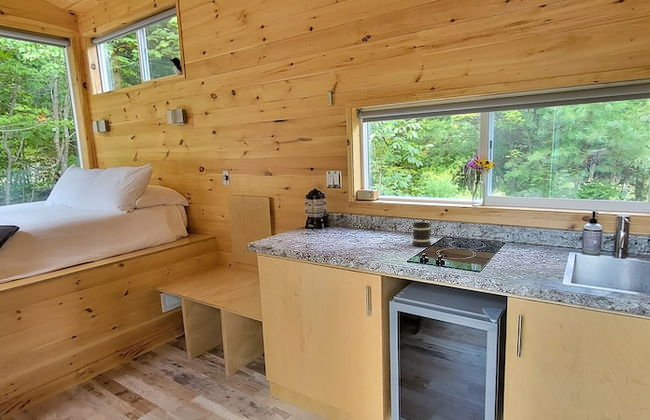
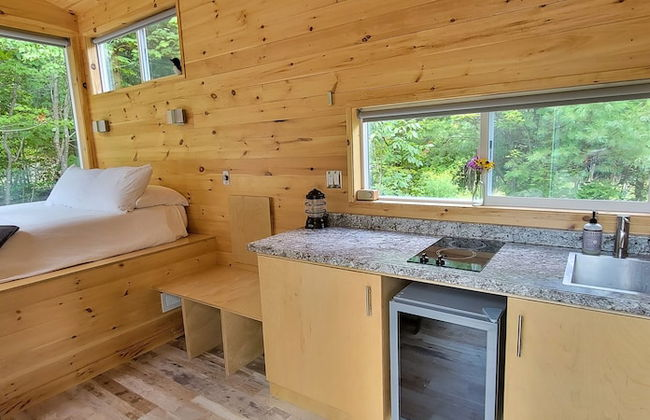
- mug (423, 233)
